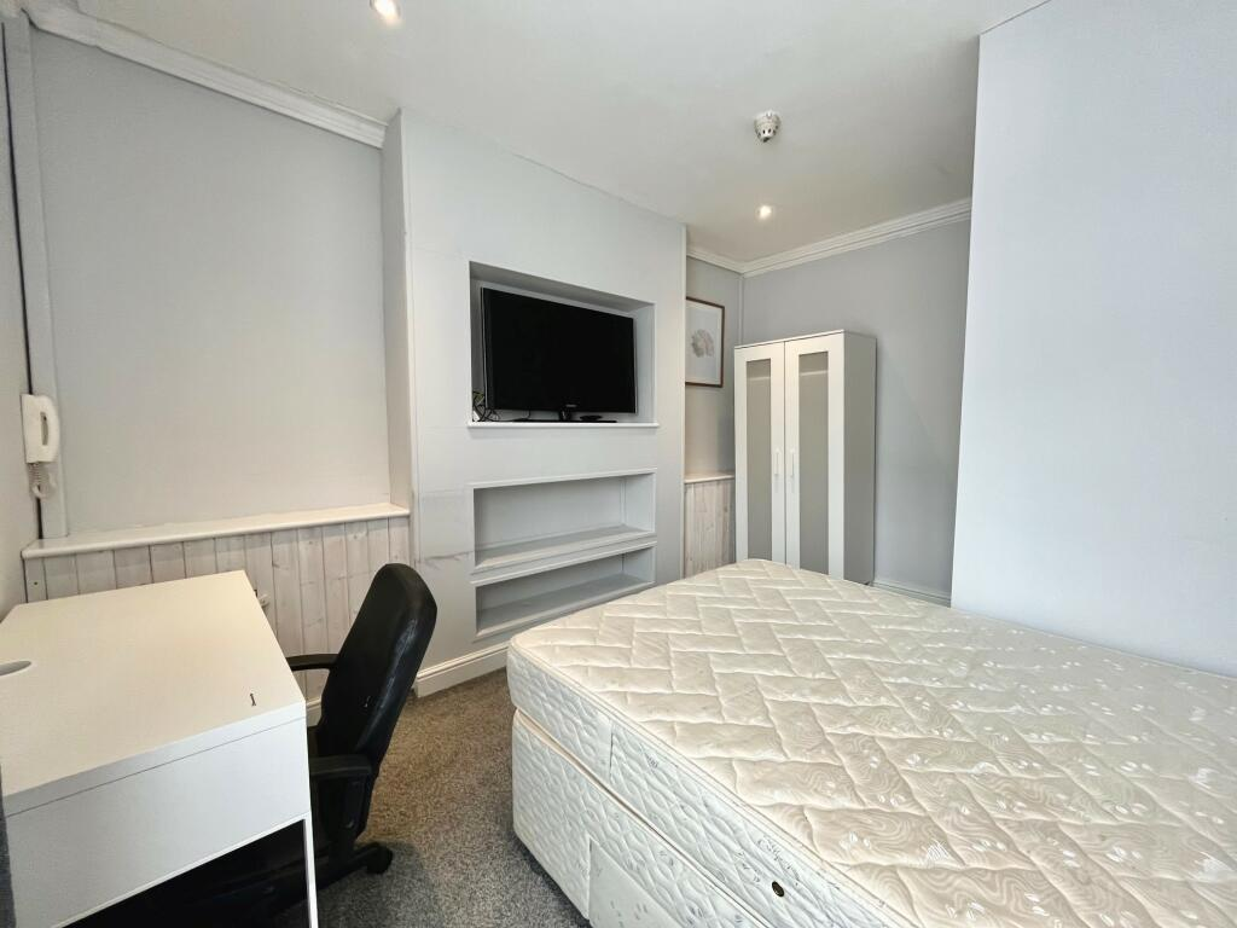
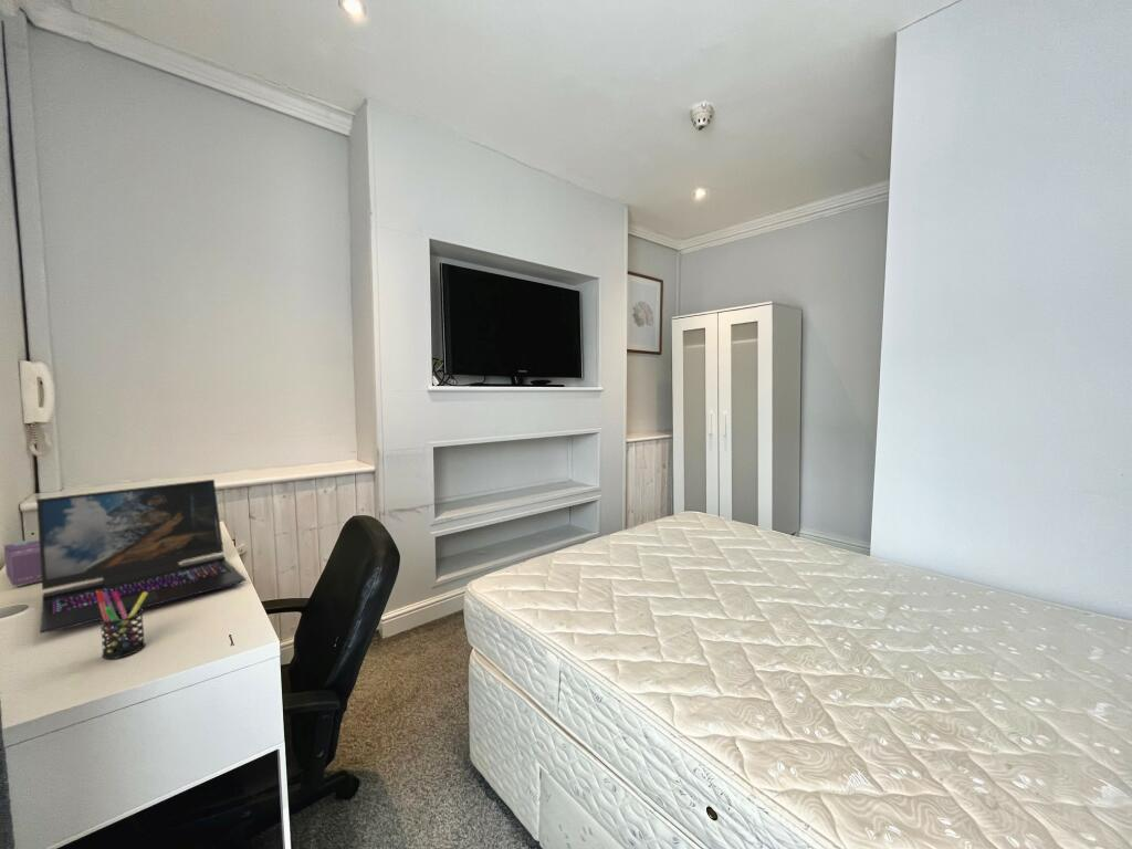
+ pen holder (117, 621)
+ tissue box (40, 559)
+ laptop (144, 543)
